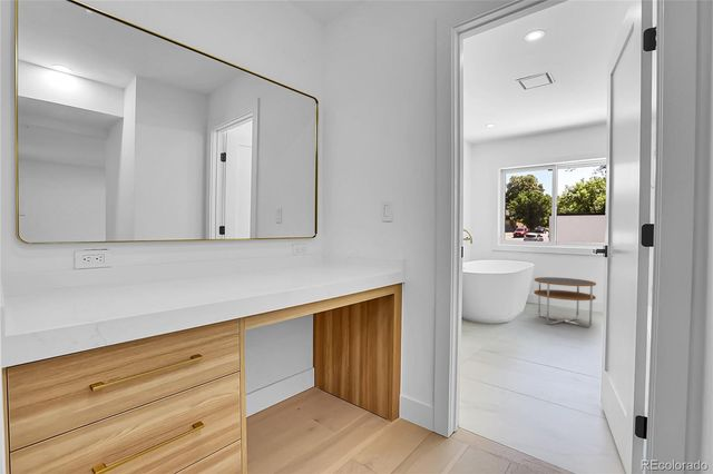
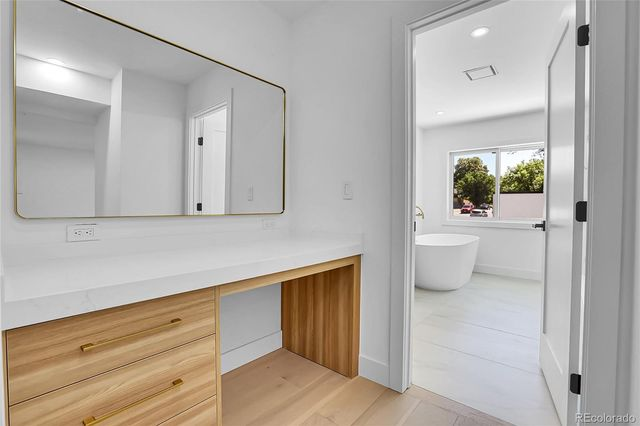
- side table (563, 298)
